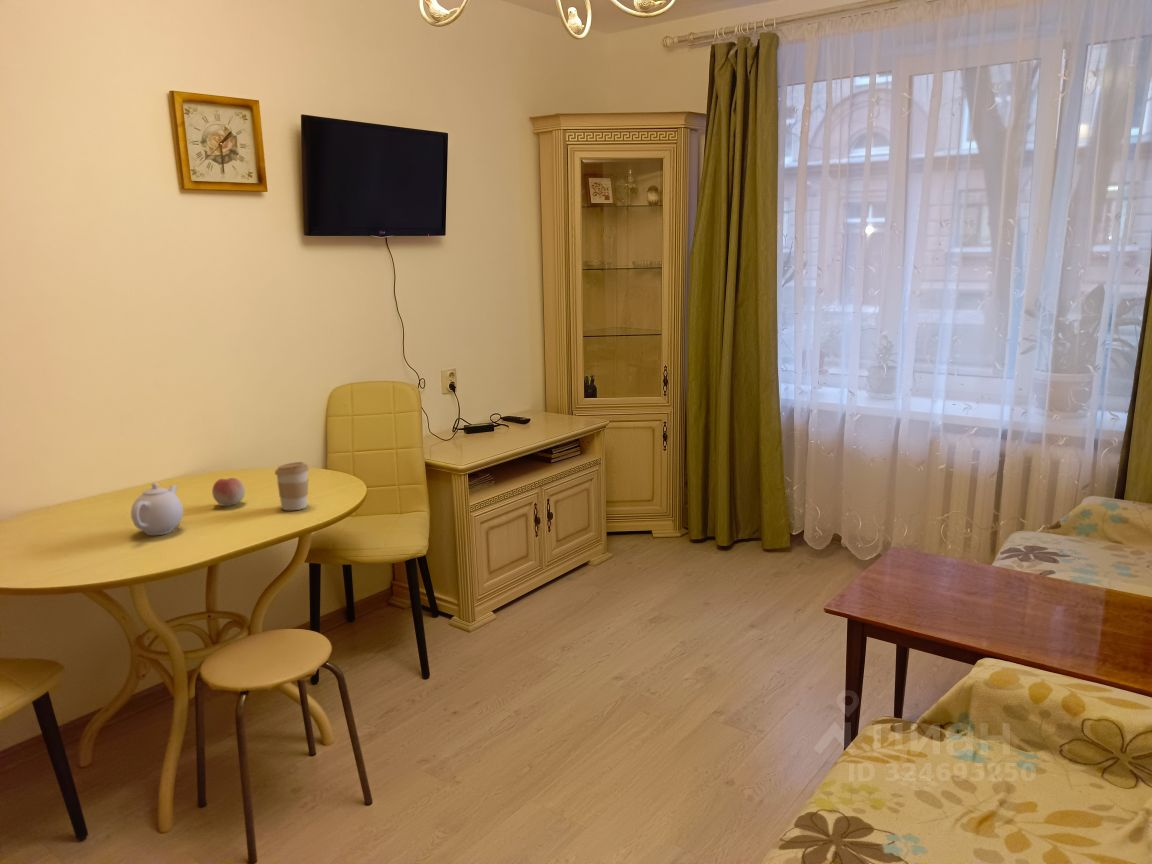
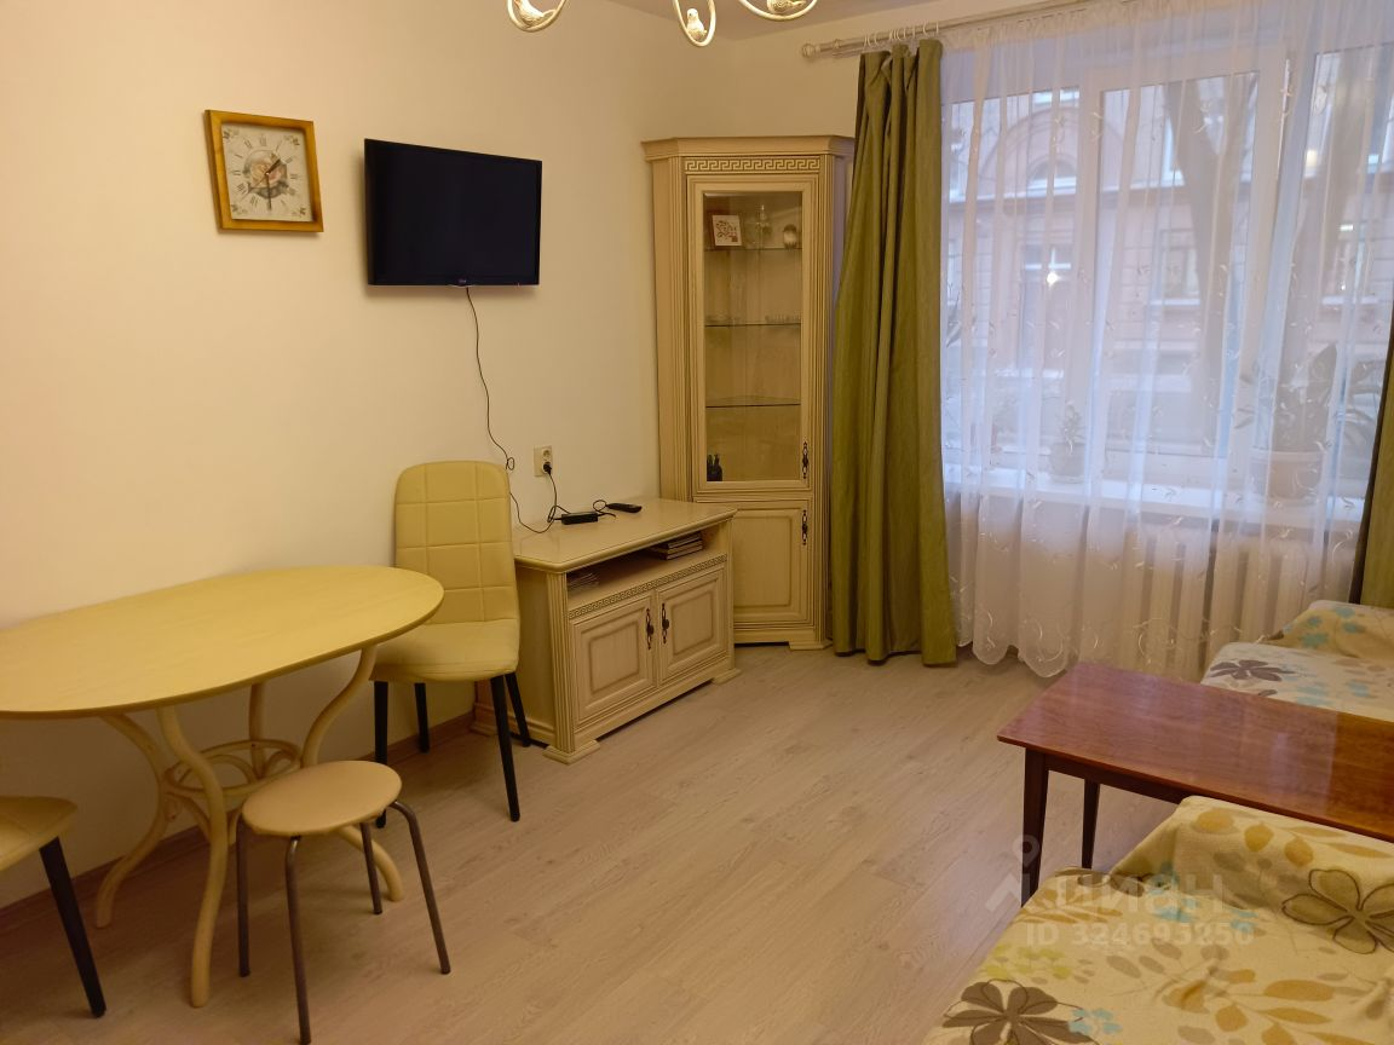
- fruit (228, 491)
- coffee cup (292, 485)
- teapot (156, 507)
